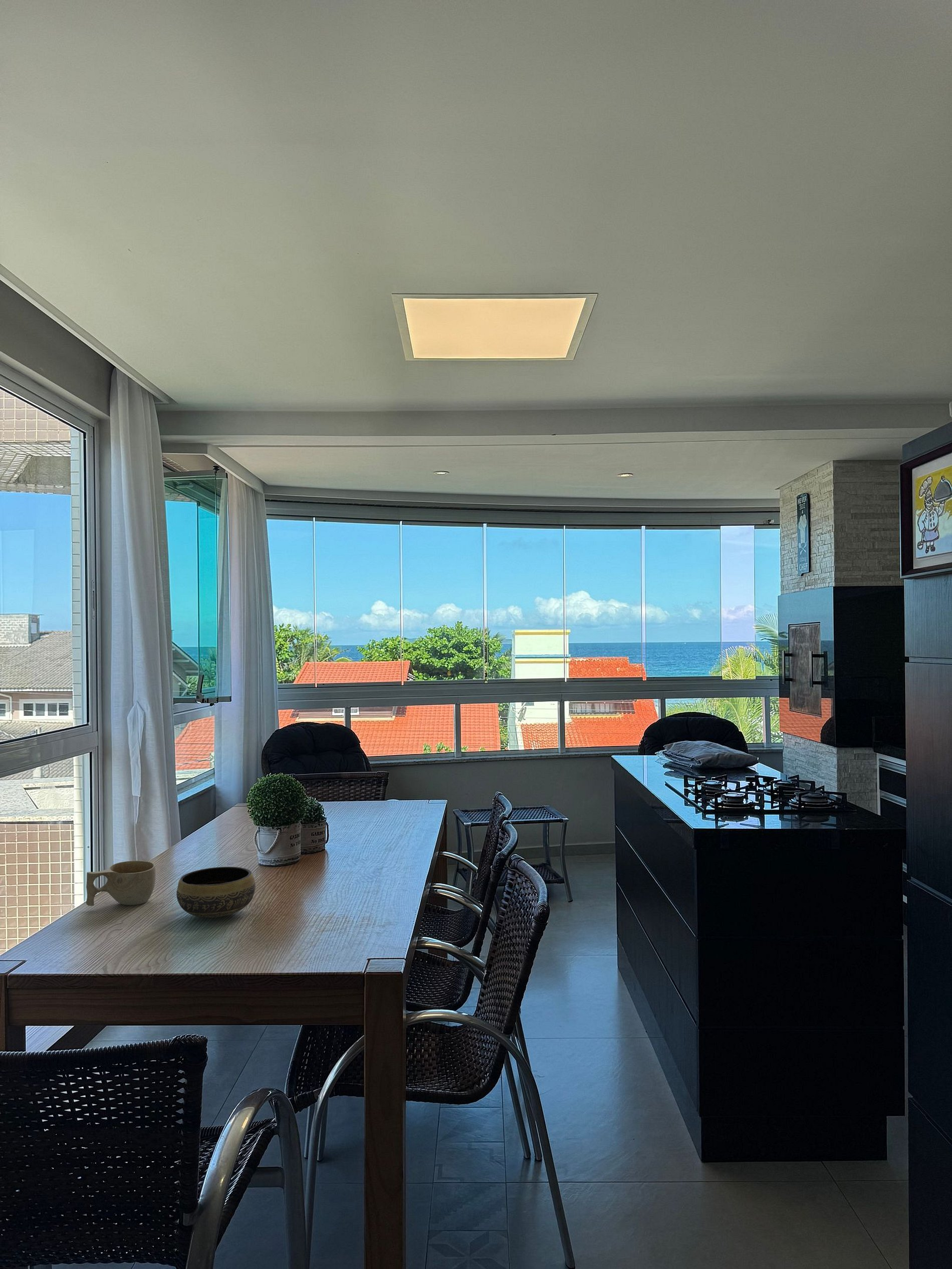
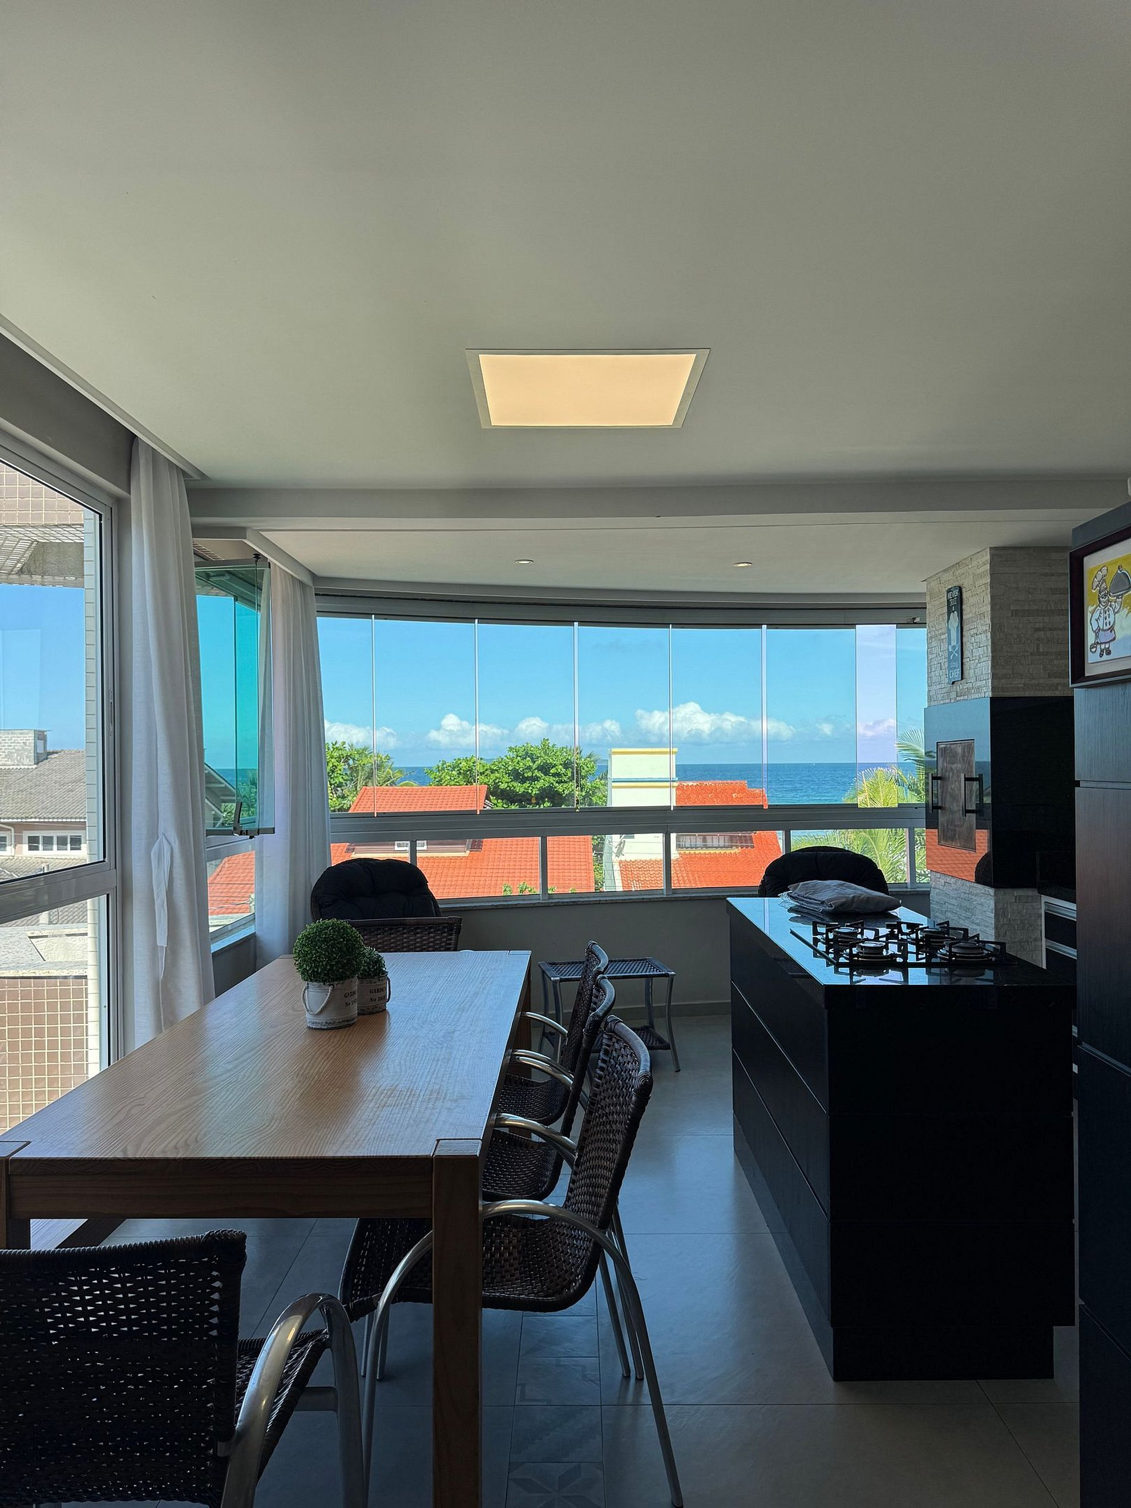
- bowl (216, 894)
- cup (121, 885)
